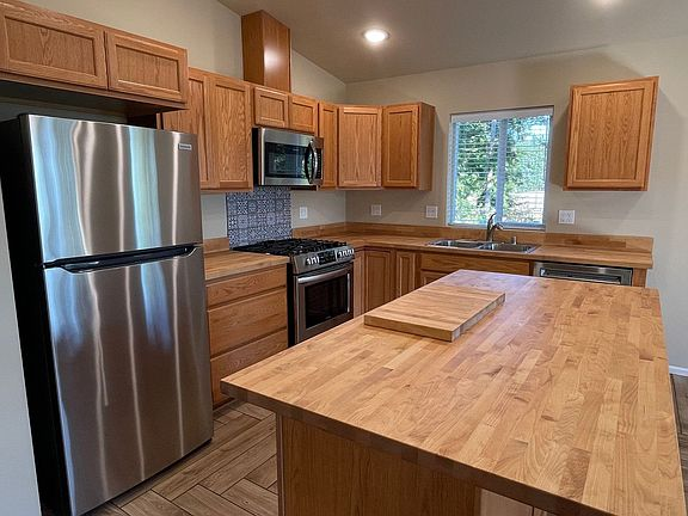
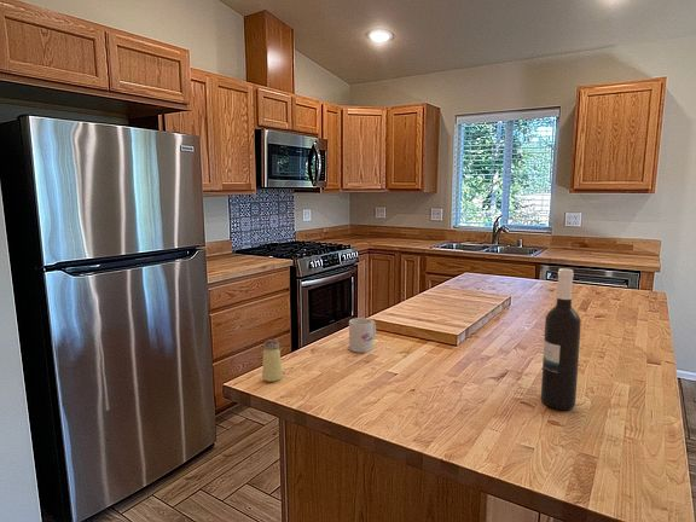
+ mug (364, 334)
+ saltshaker (271, 359)
+ wine bottle (561, 337)
